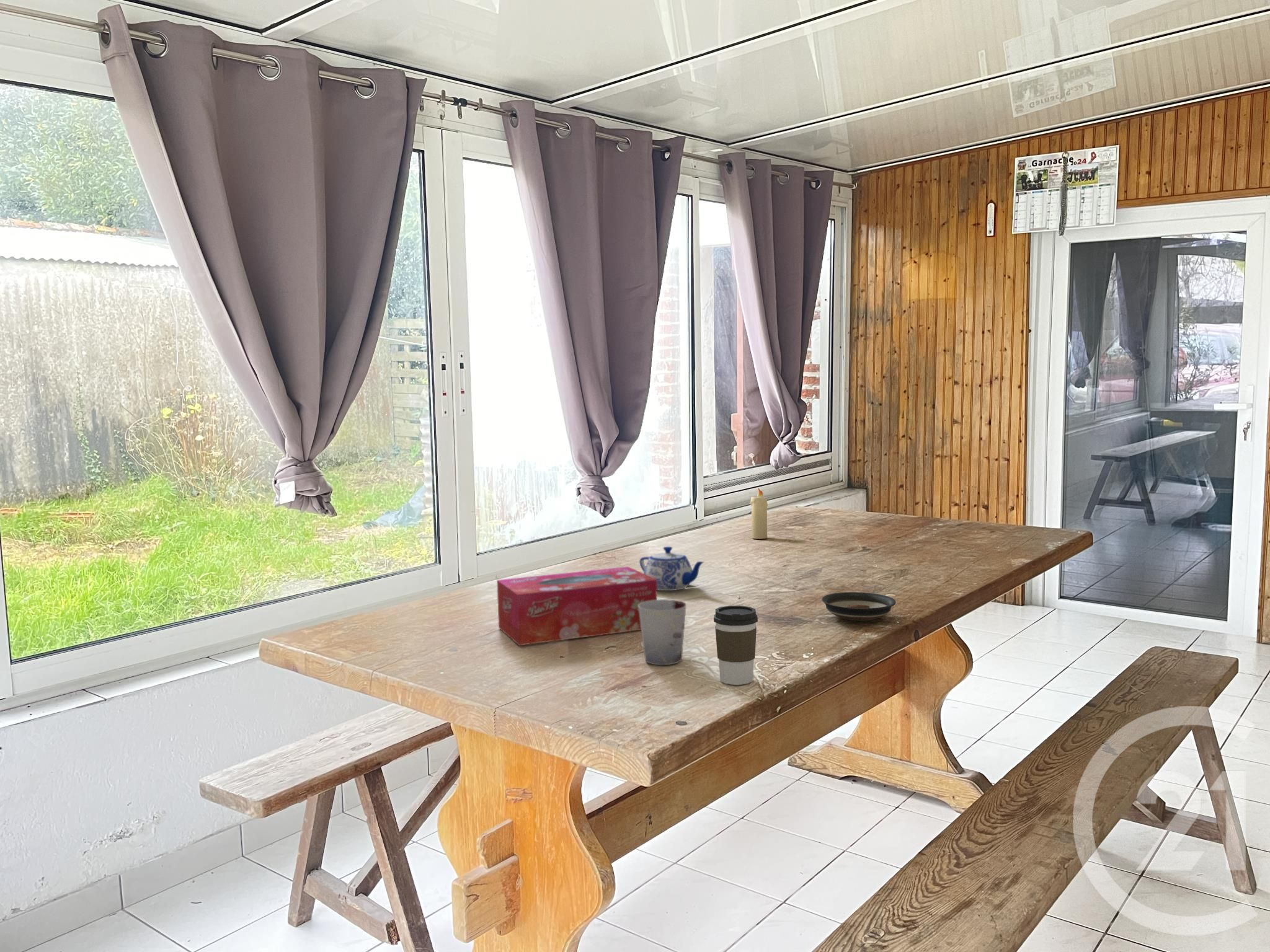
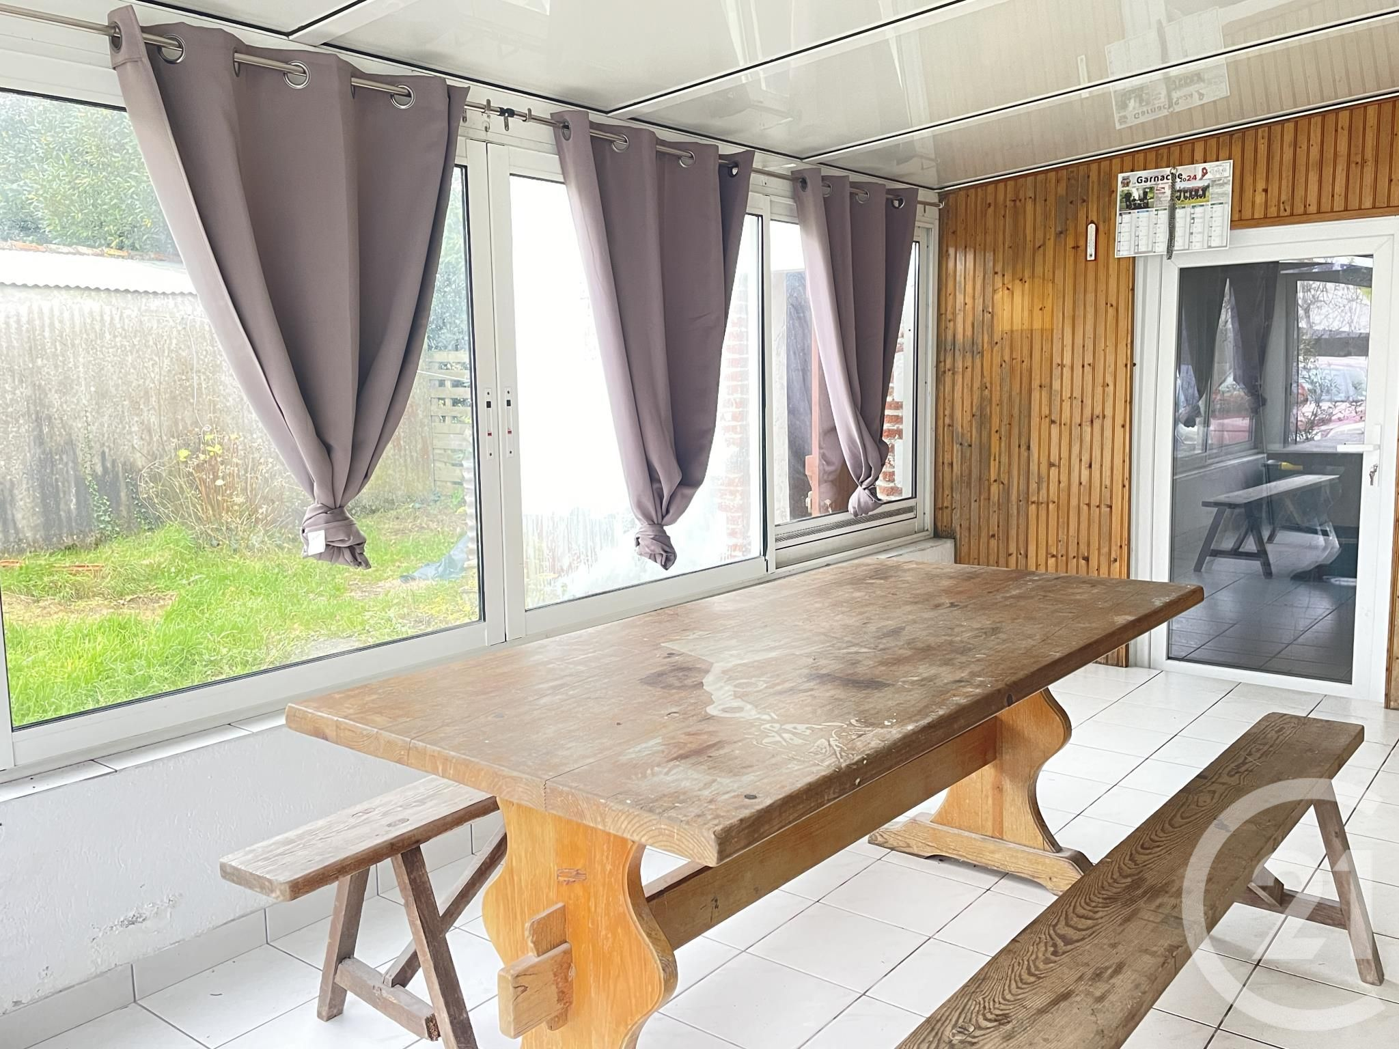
- coffee cup (735, 645)
- tissue box (577, 604)
- candle (759, 513)
- cup (667, 630)
- saucer (858, 608)
- teapot (671, 568)
